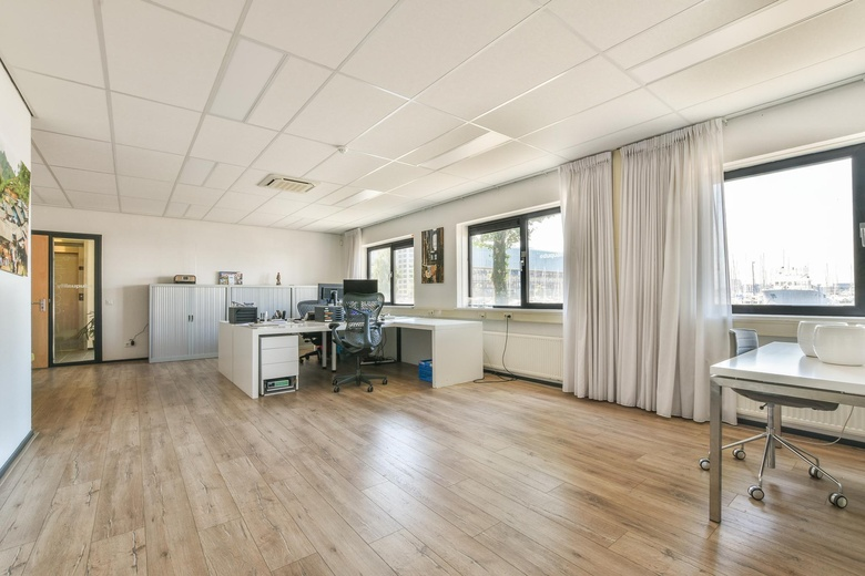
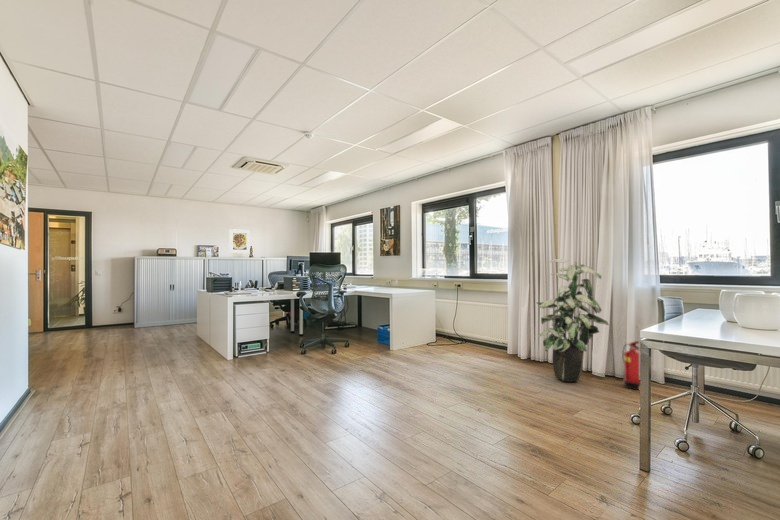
+ fire extinguisher (631, 362)
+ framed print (239, 241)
+ indoor plant (567, 318)
